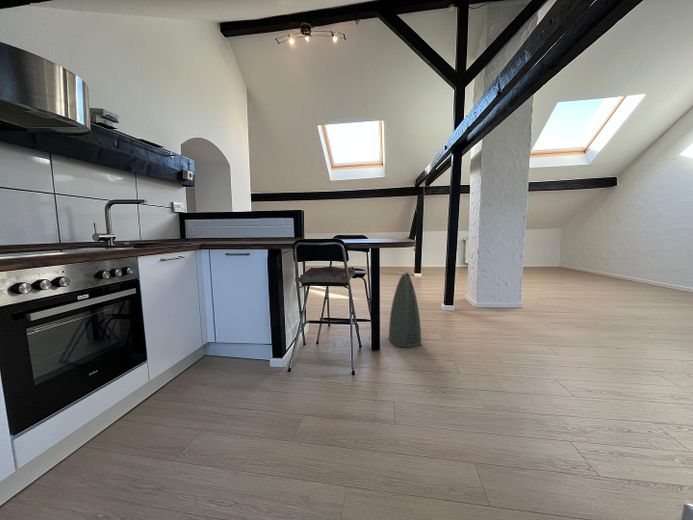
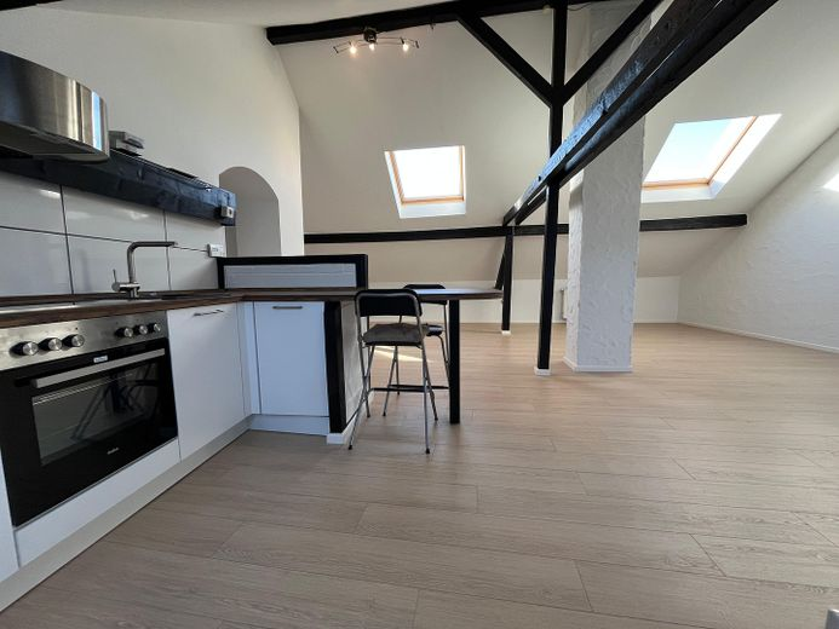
- air purifier (404, 307)
